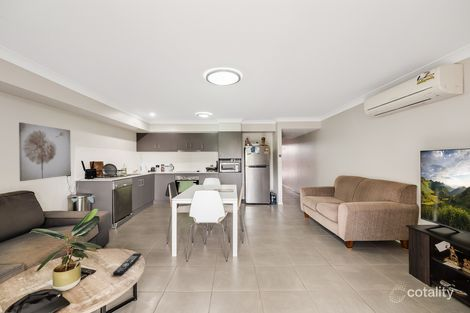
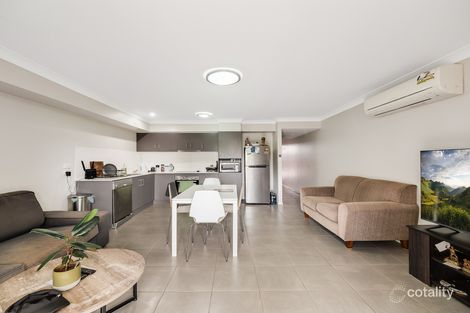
- remote control (128, 263)
- wall art (48, 152)
